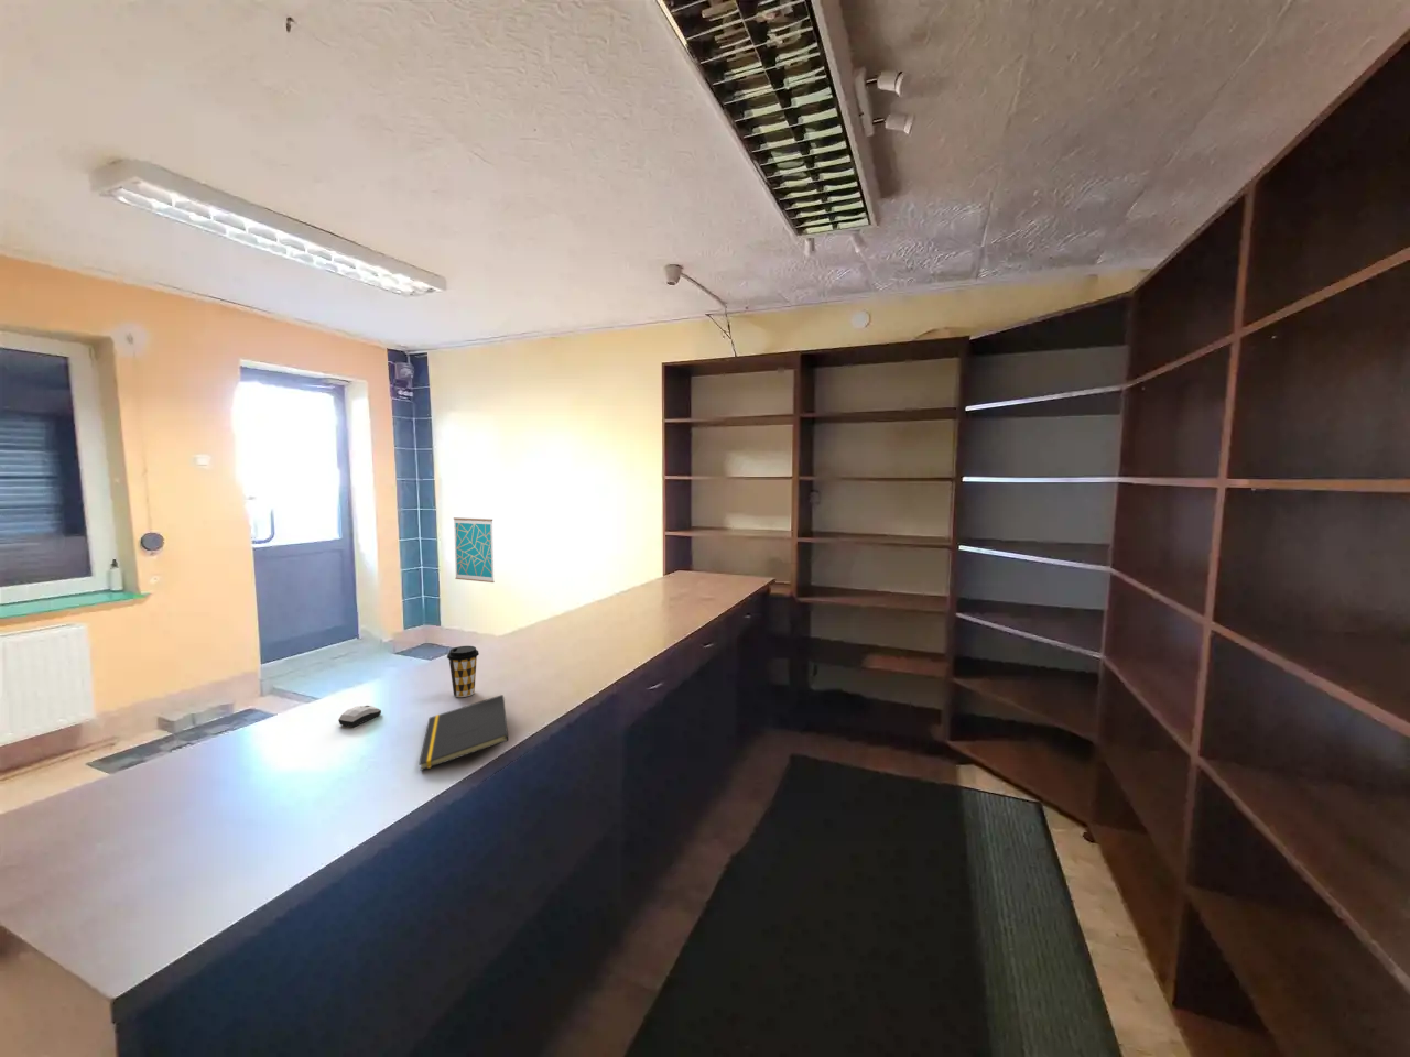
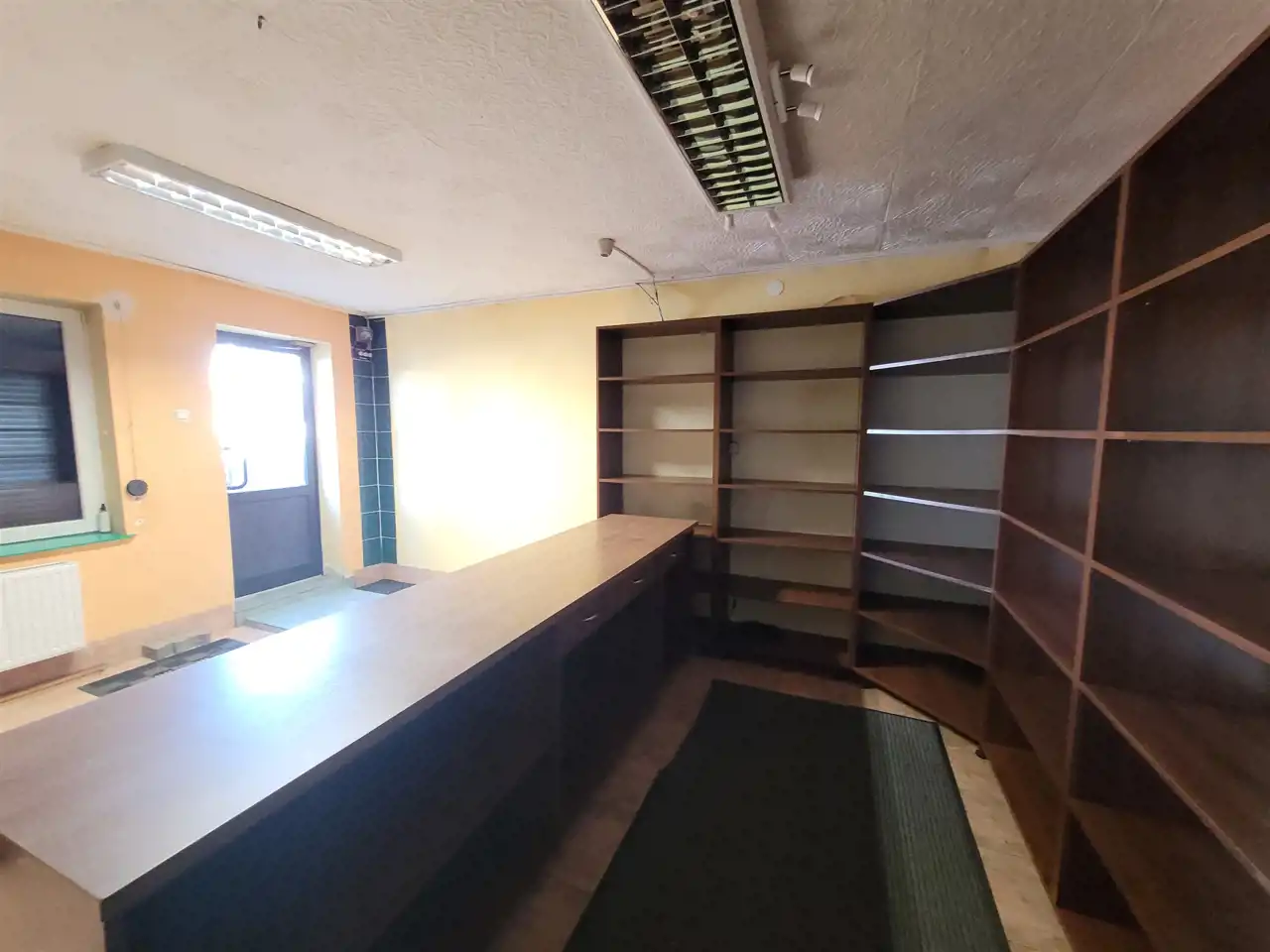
- wall art (473, 550)
- computer mouse (360, 713)
- coffee cup (463, 671)
- notepad (466, 727)
